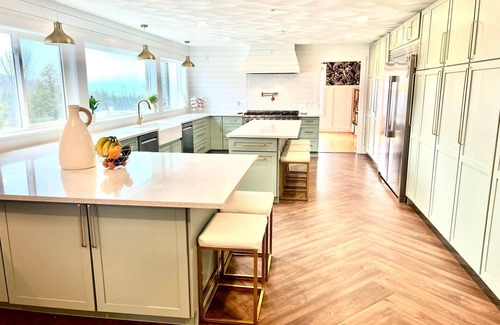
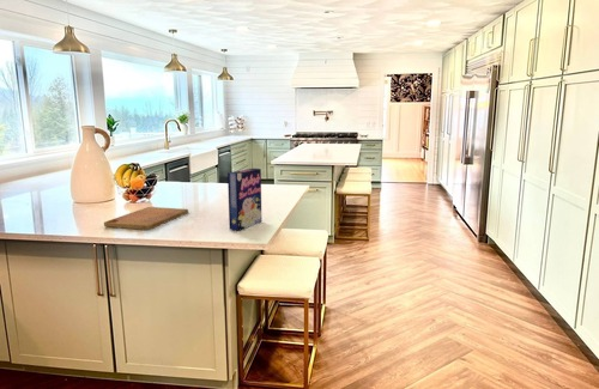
+ cereal box (244, 197)
+ cutting board (149, 217)
